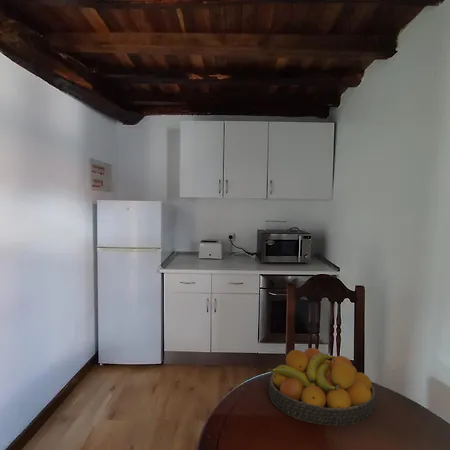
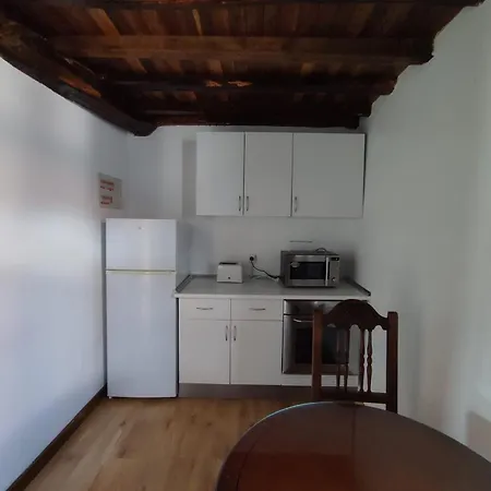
- fruit bowl (321, 376)
